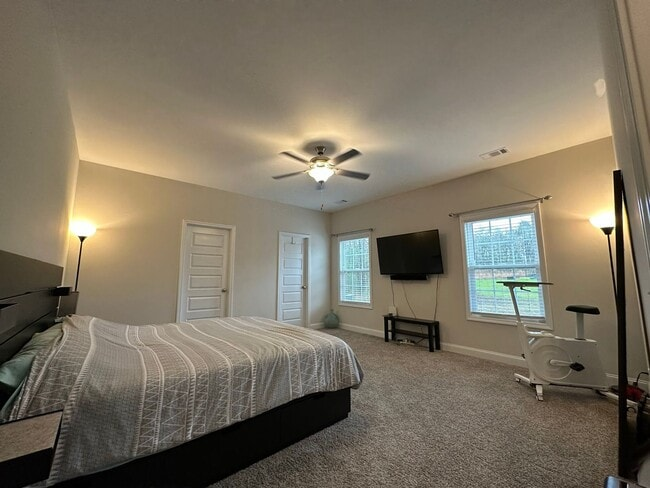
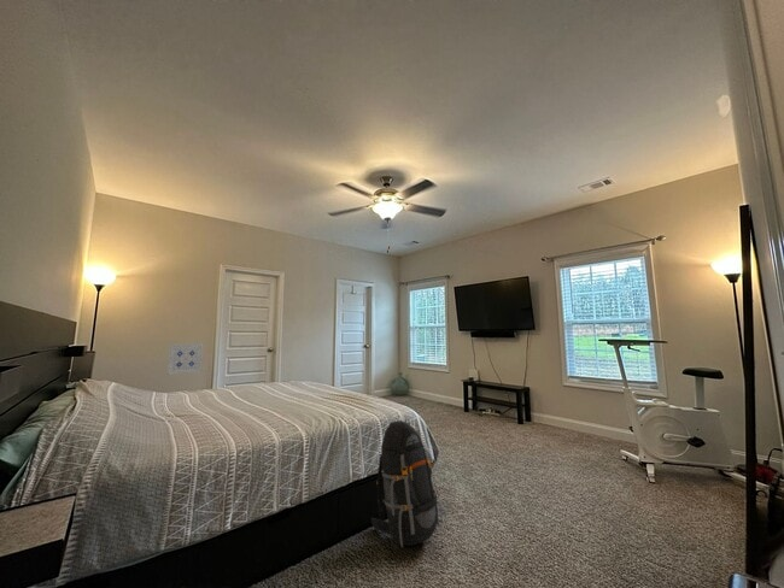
+ wall art (186, 358)
+ backpack (405, 478)
